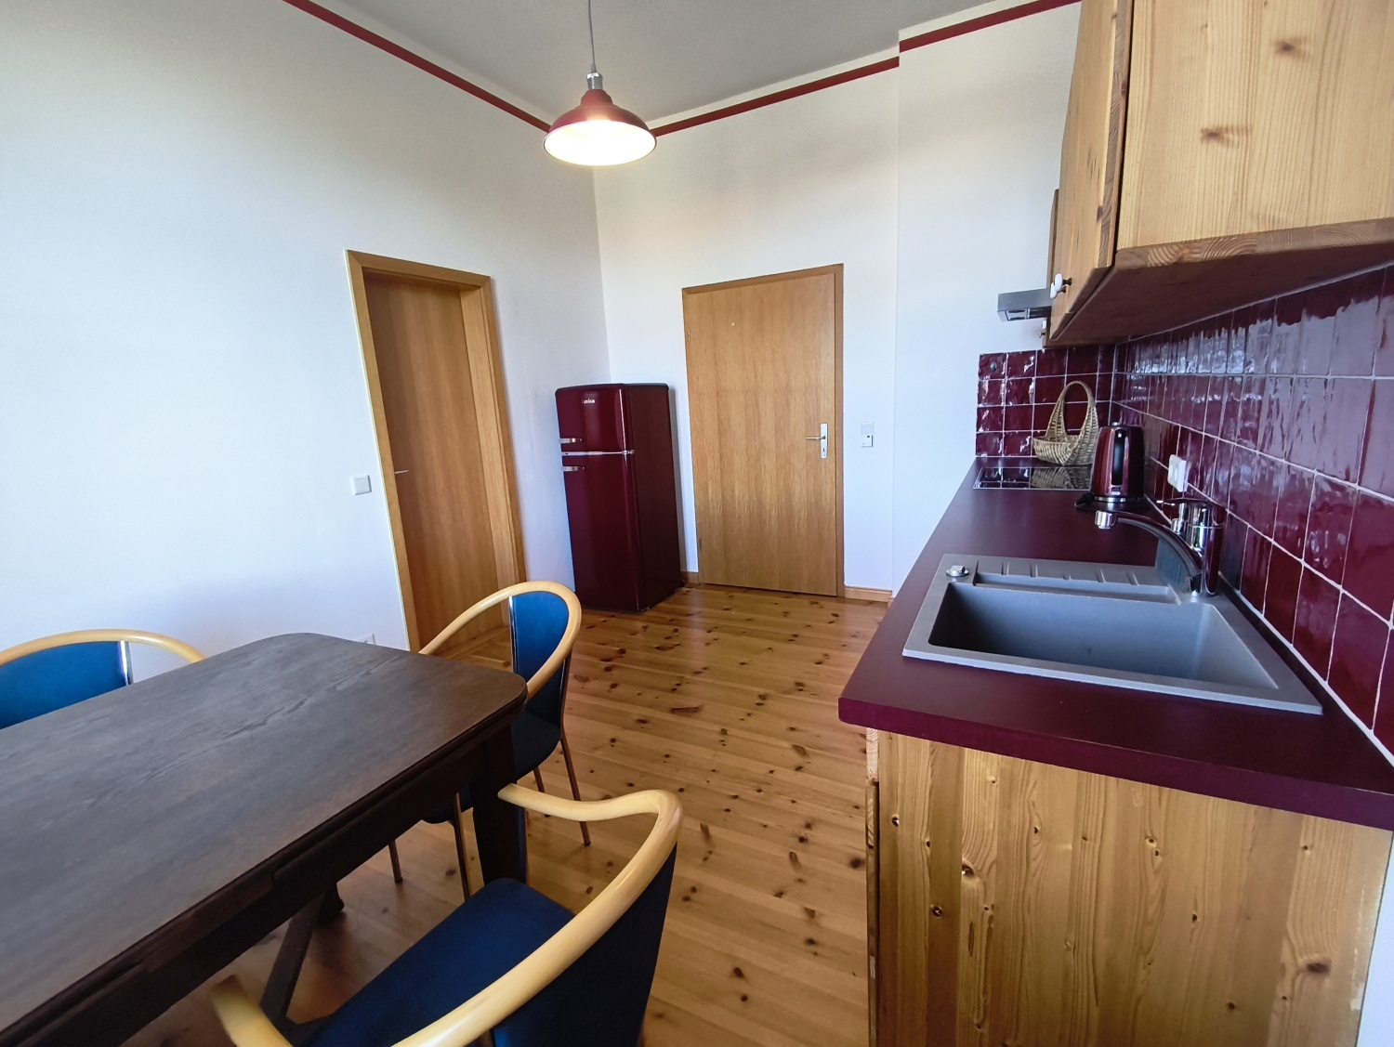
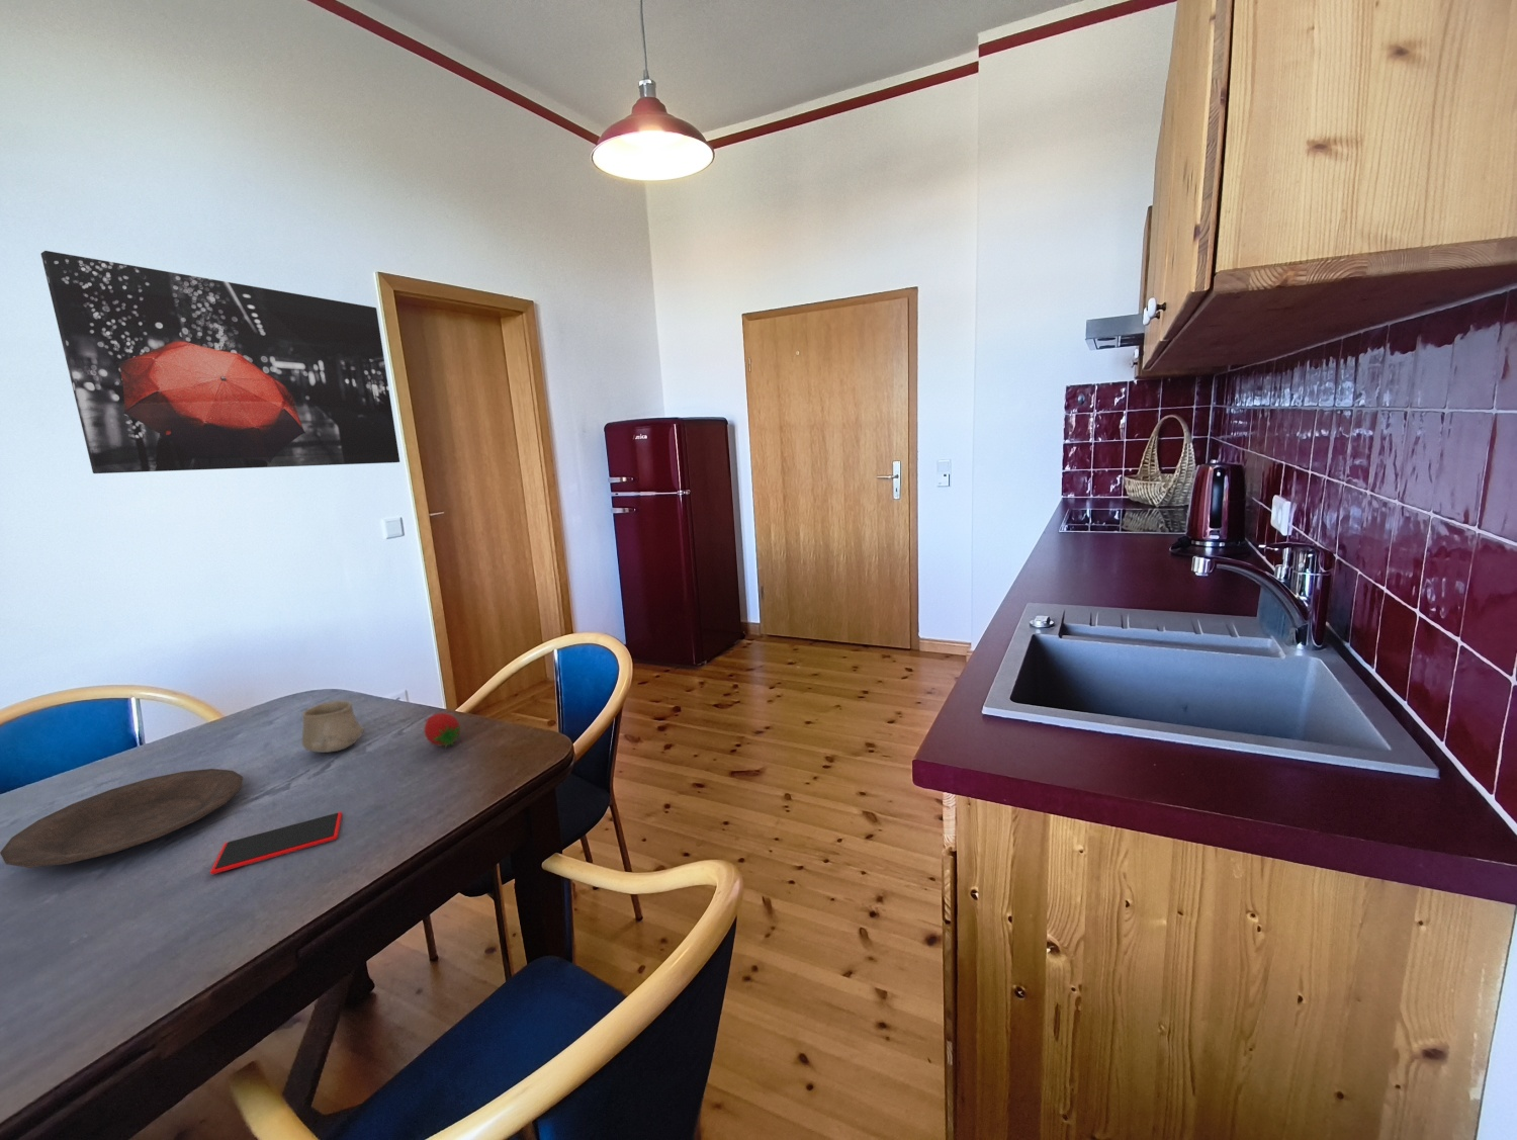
+ plate (134, 818)
+ fruit (442, 728)
+ smartphone (280, 841)
+ cup (330, 727)
+ wall art (255, 377)
